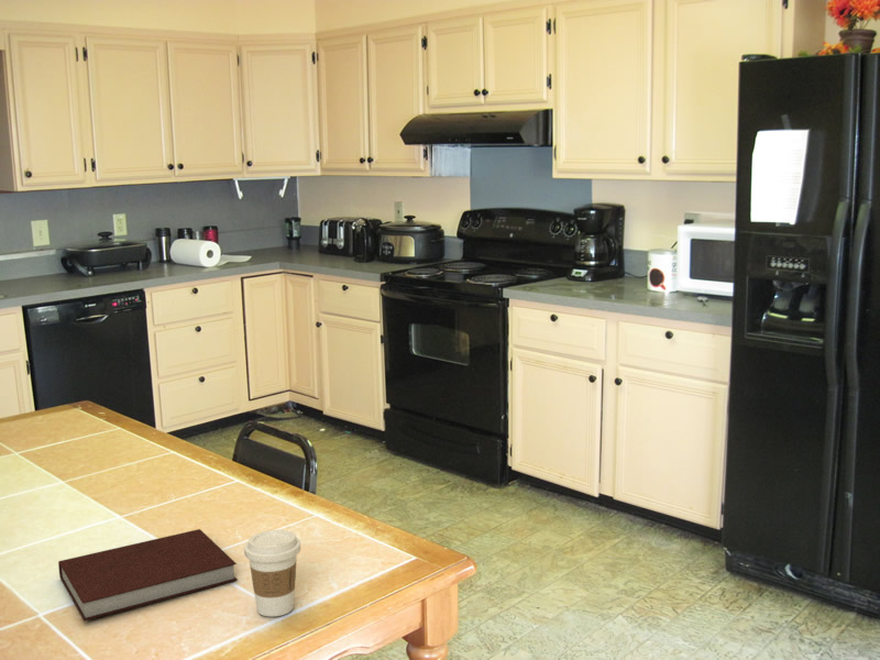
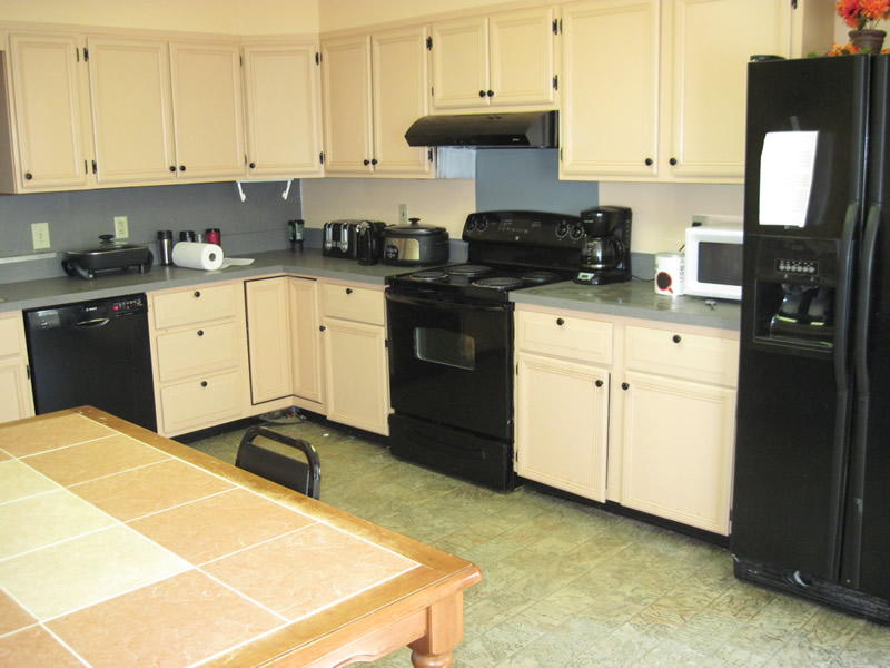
- notebook (146, 570)
- coffee cup (273, 572)
